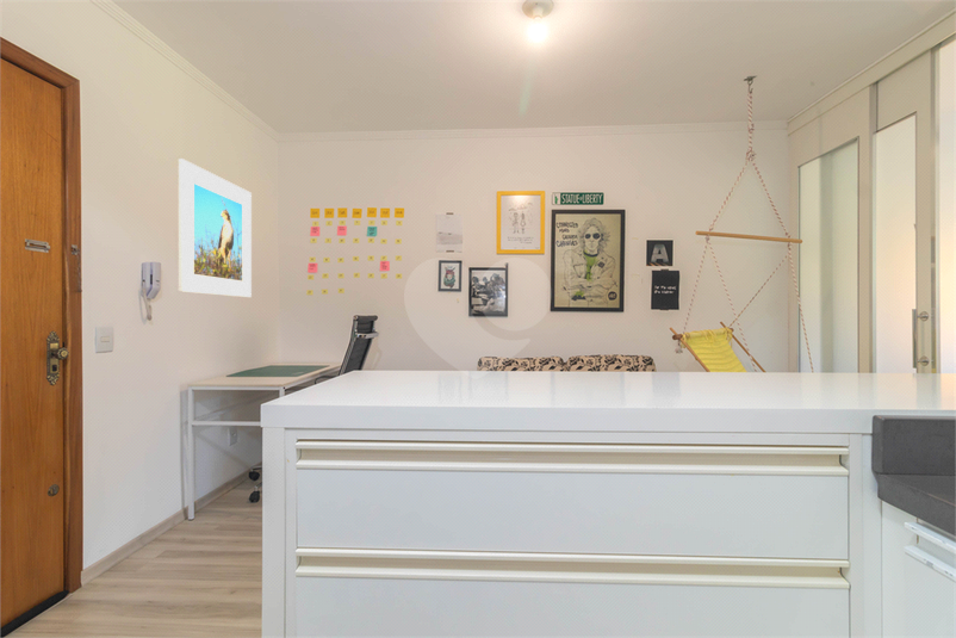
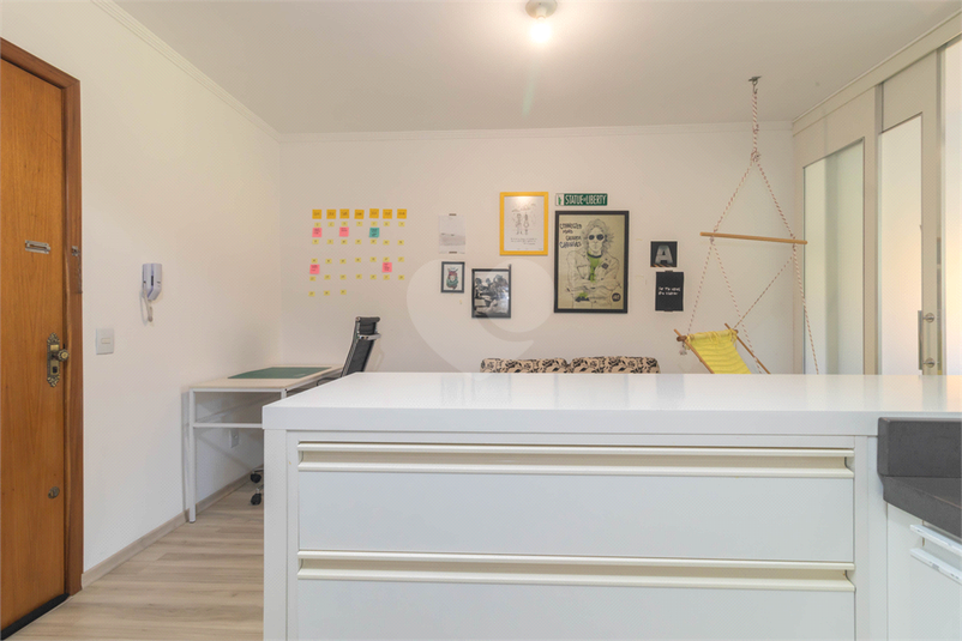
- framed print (219, 236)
